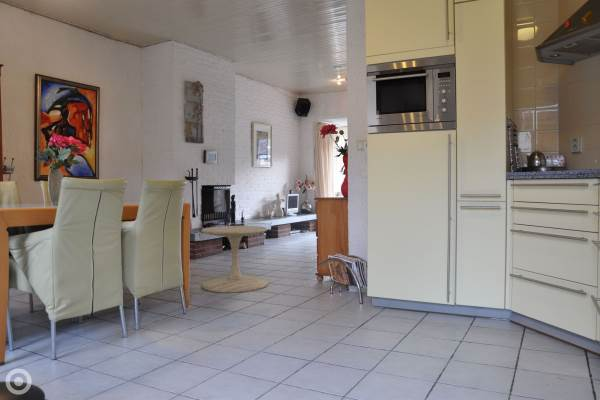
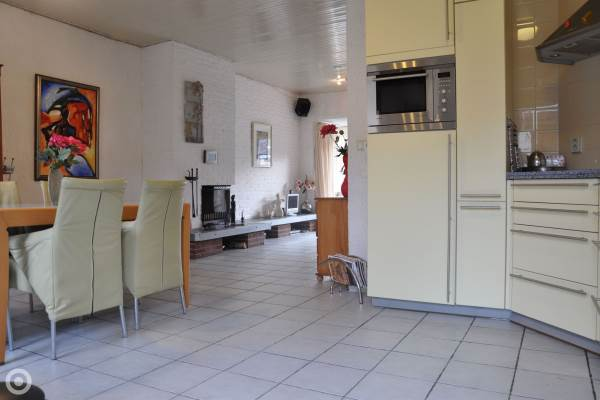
- side table (235, 257)
